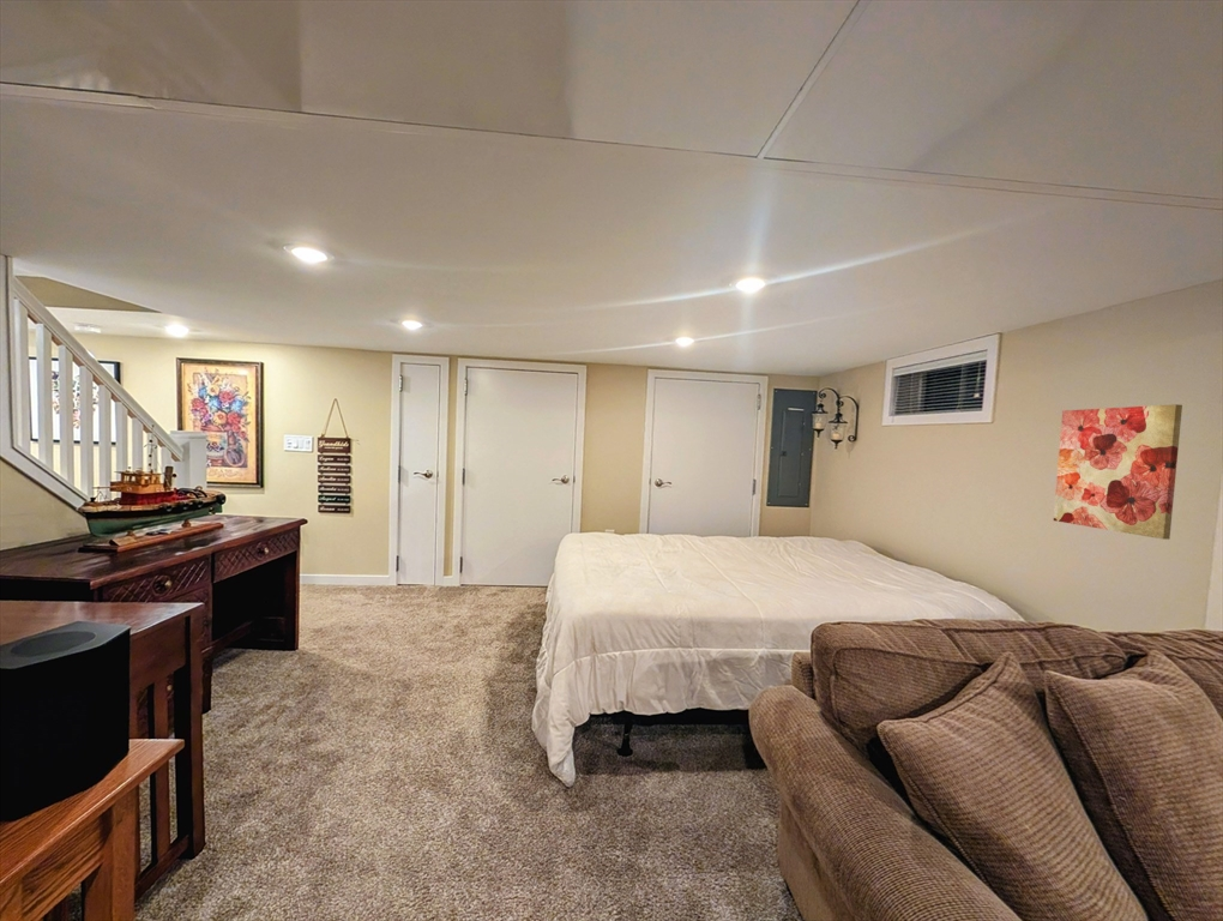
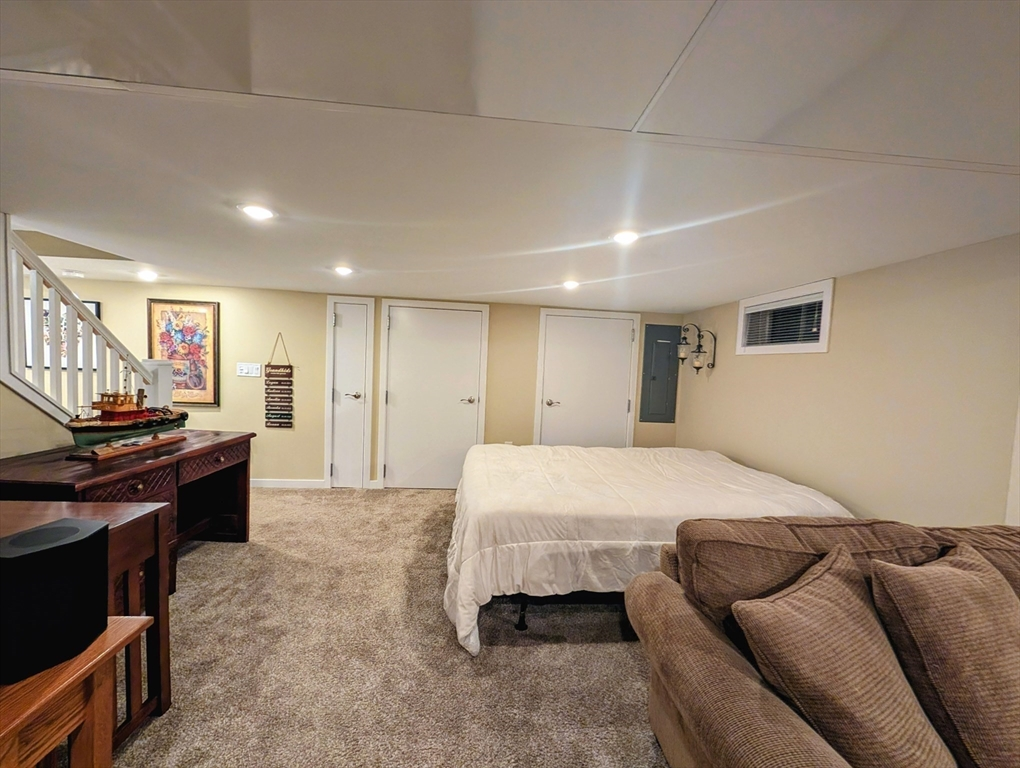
- wall art (1110, 469)
